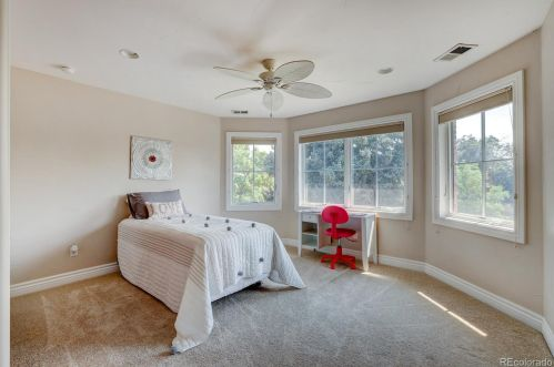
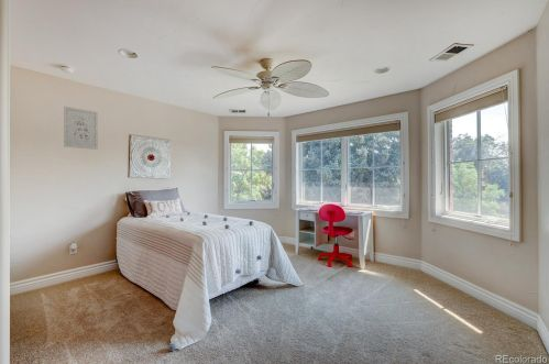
+ wall art (81, 129)
